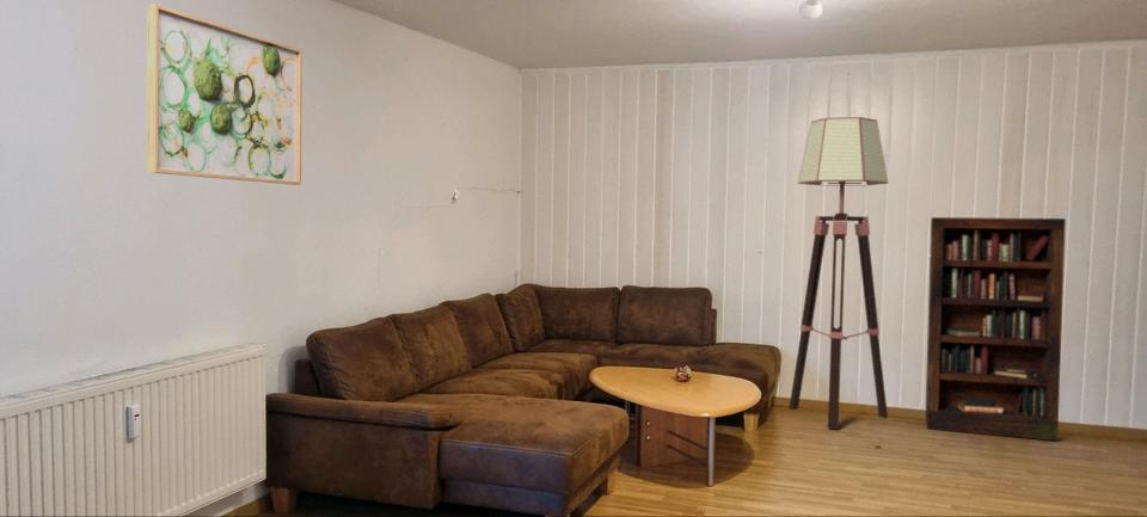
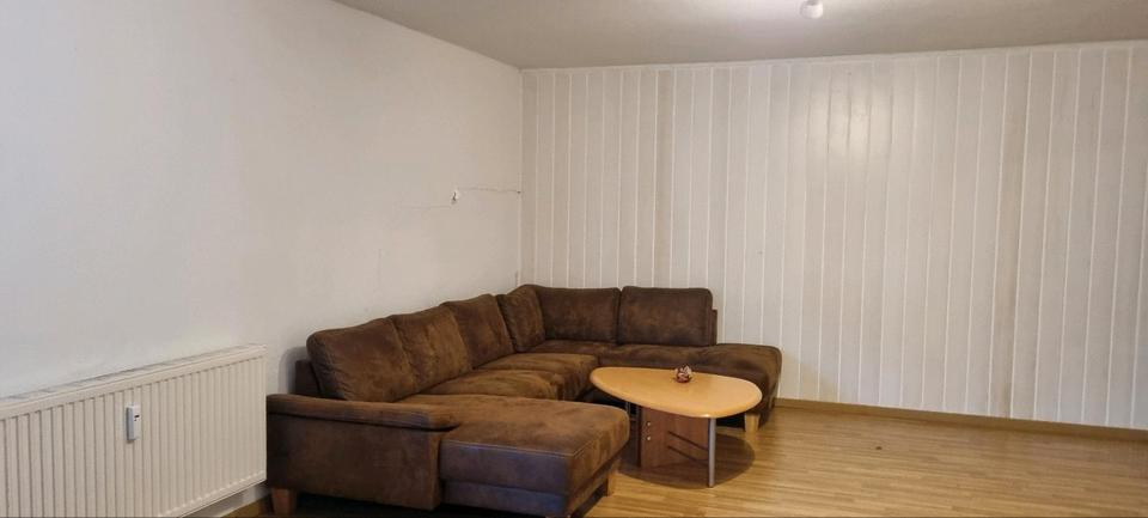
- floor lamp (841, 269)
- bookcase (992, 324)
- wall art (234, 104)
